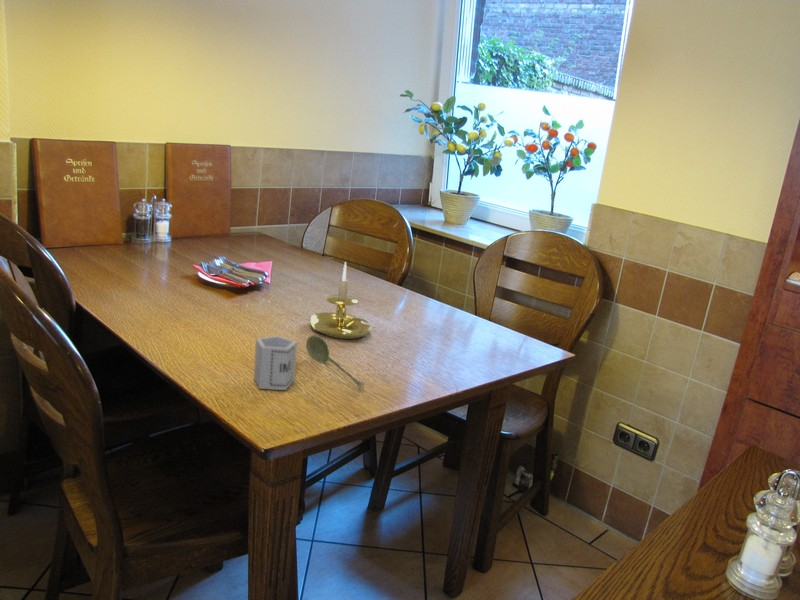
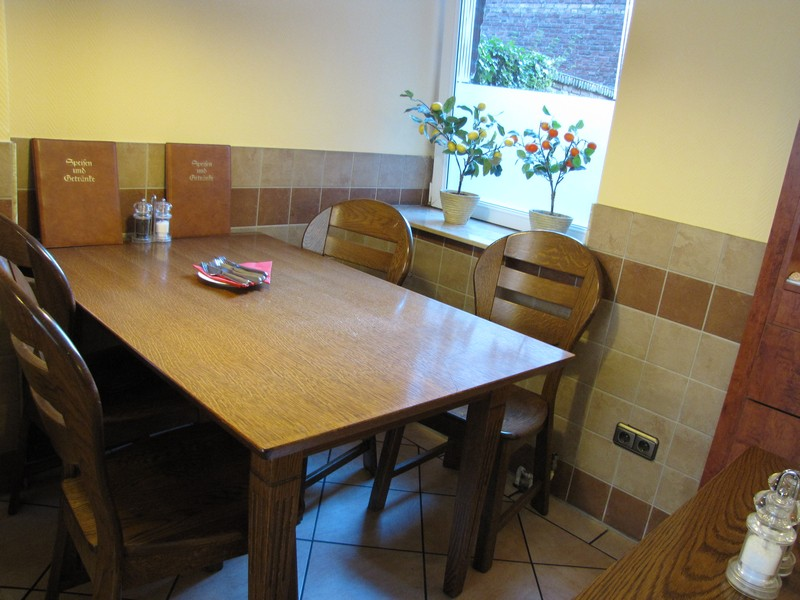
- soupspoon (333, 360)
- candle holder (345, 297)
- cup (272, 361)
